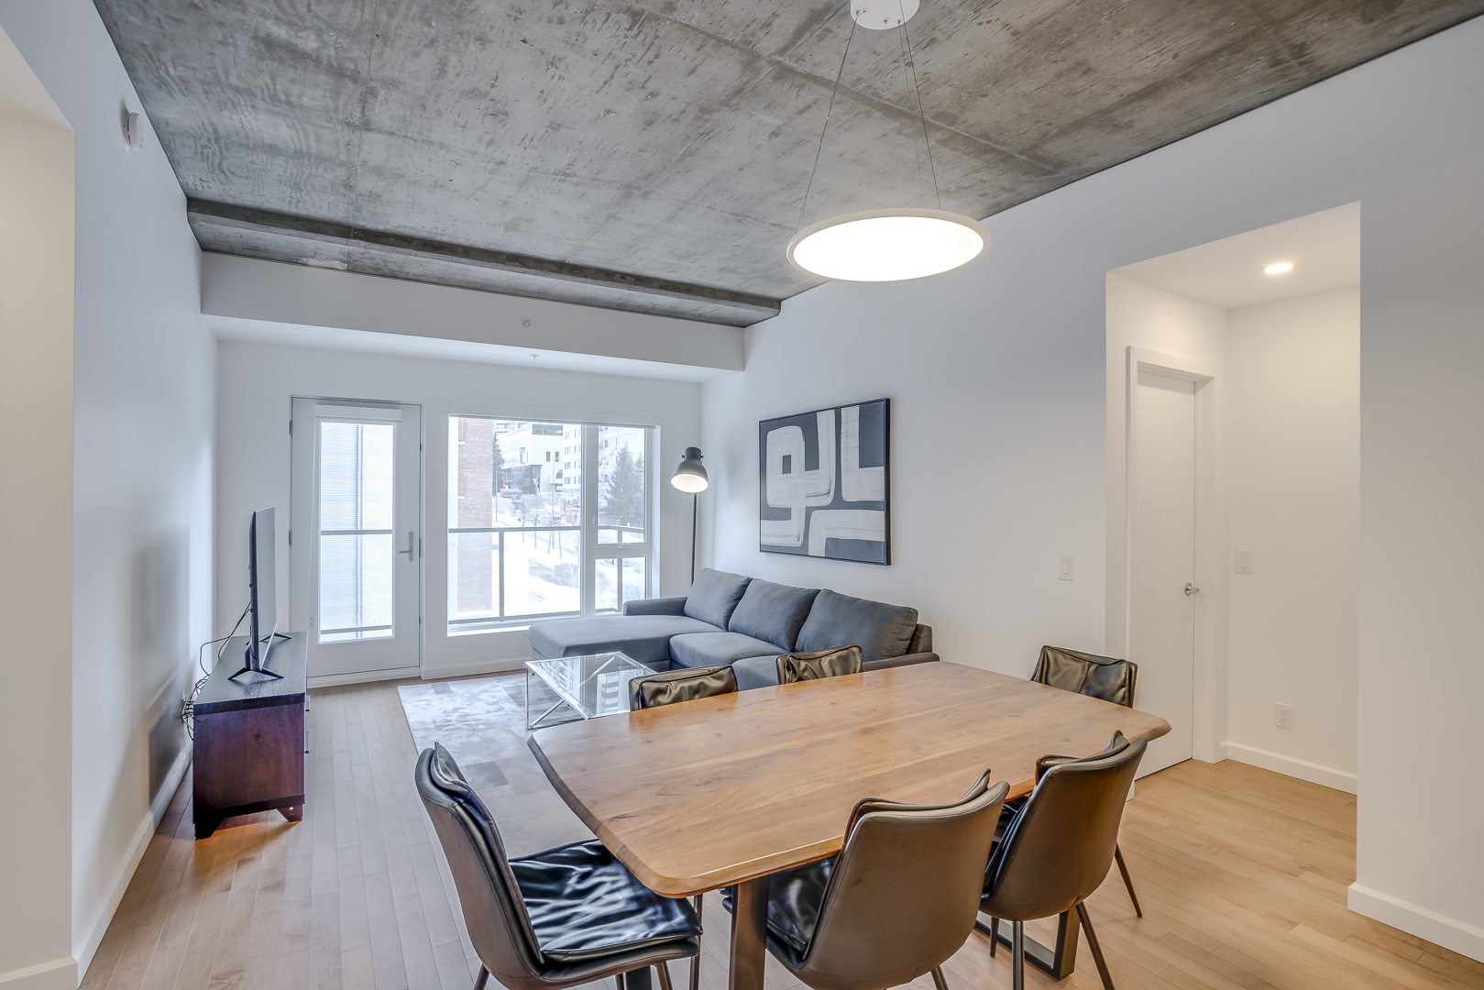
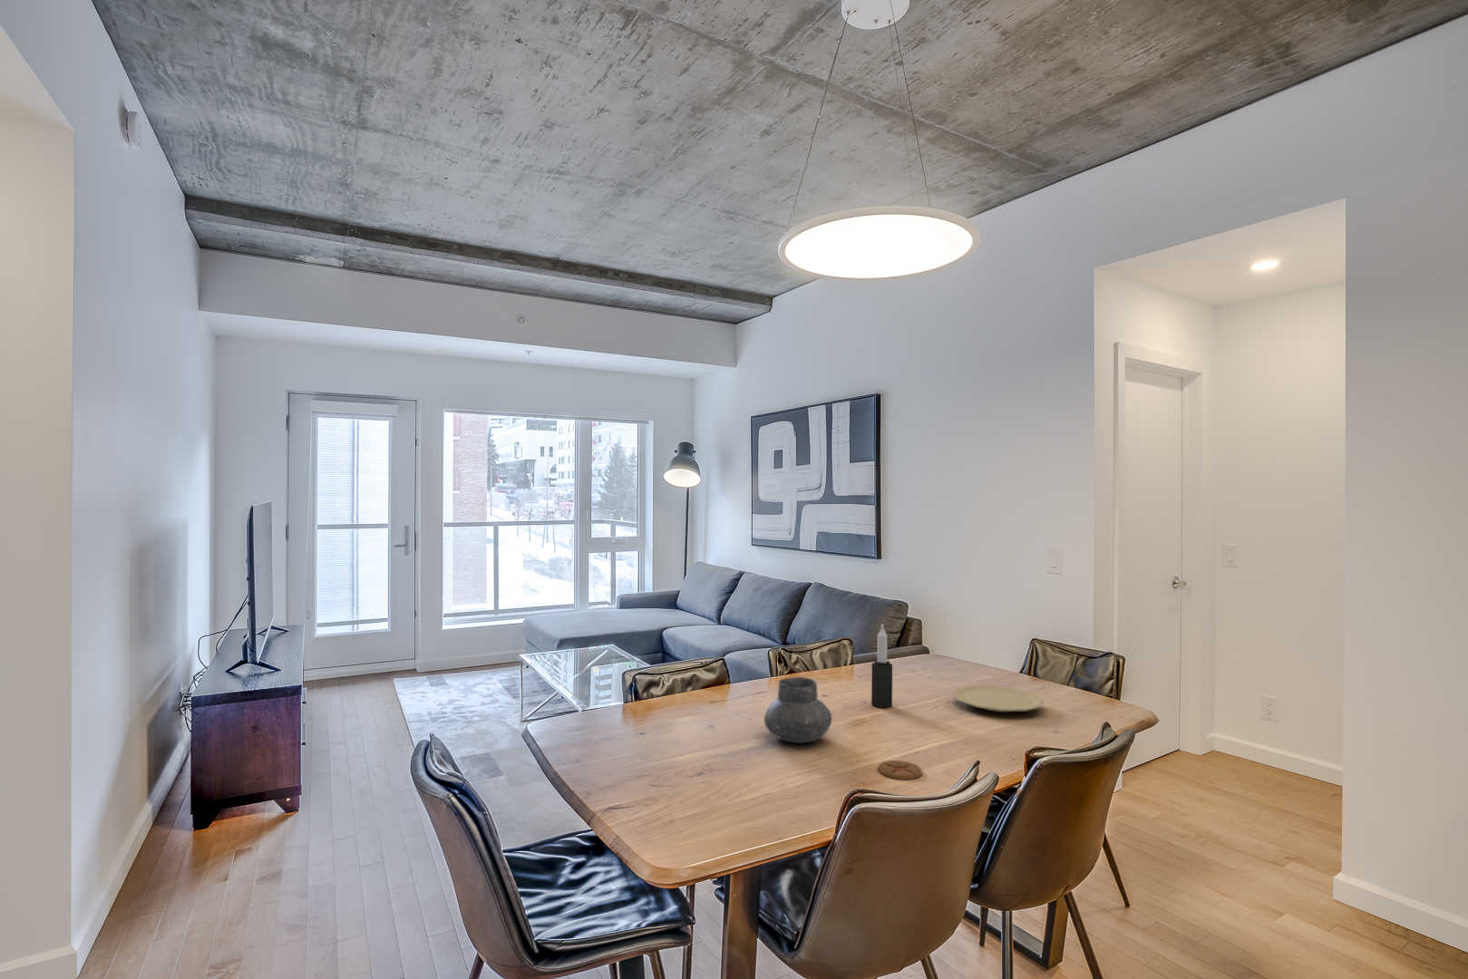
+ coaster (900, 769)
+ candle (881, 664)
+ plate (997, 700)
+ vase (797, 709)
